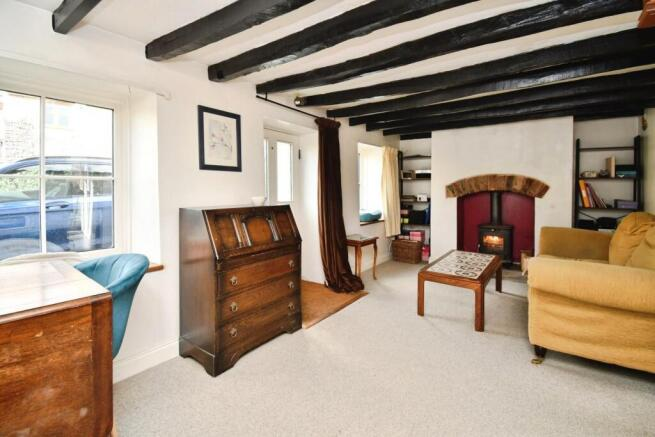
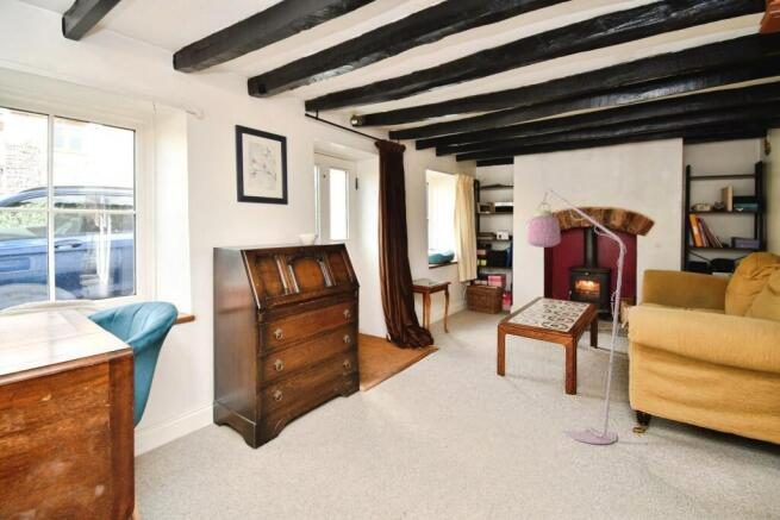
+ floor lamp (612, 308)
